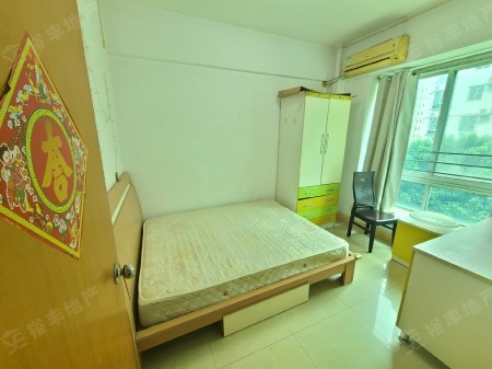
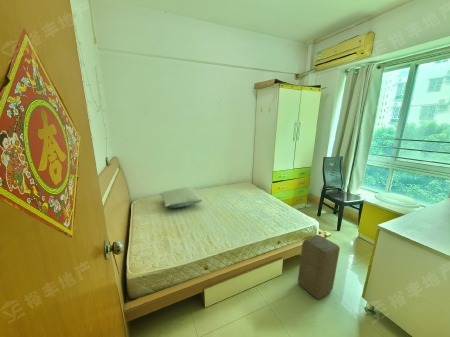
+ pillow (180, 197)
+ stool (317, 265)
